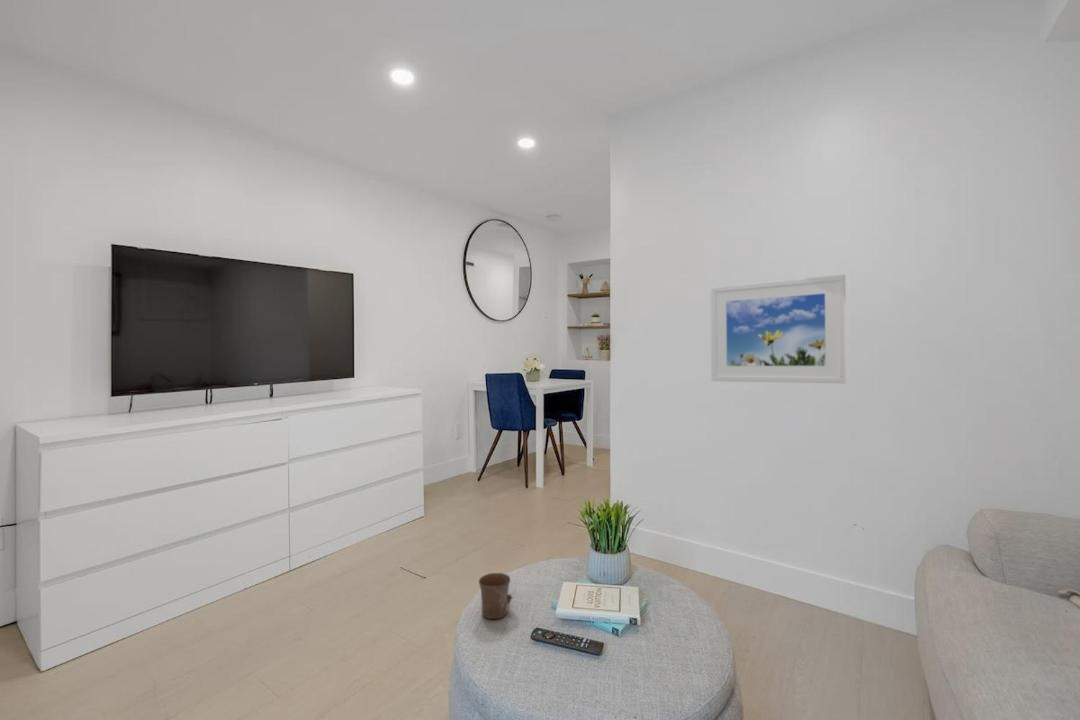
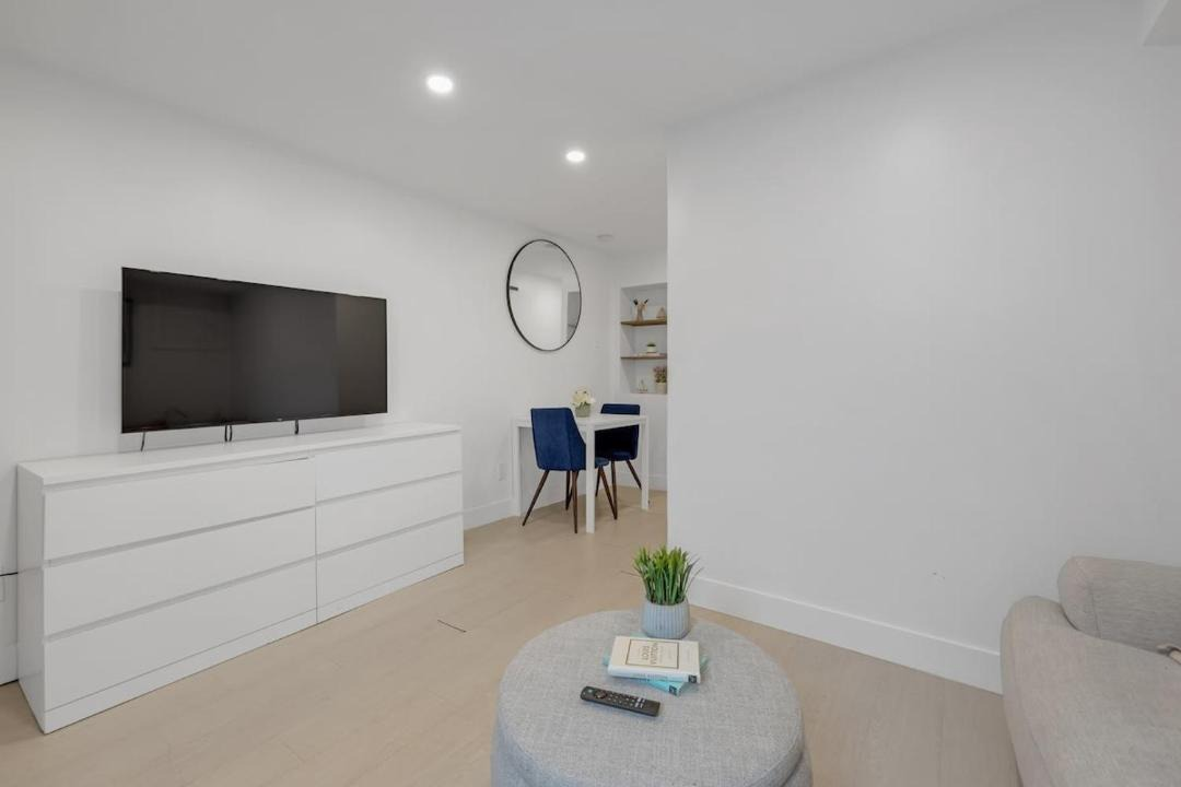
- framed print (773, 331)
- mug (496, 593)
